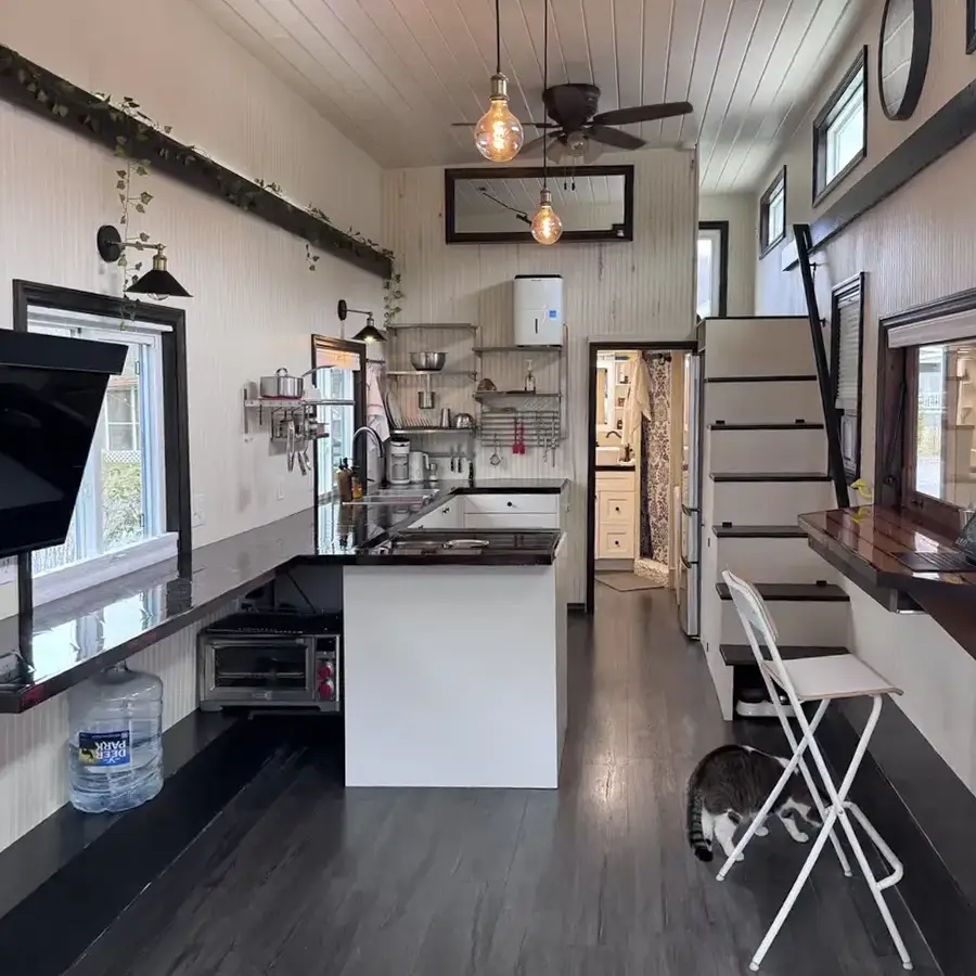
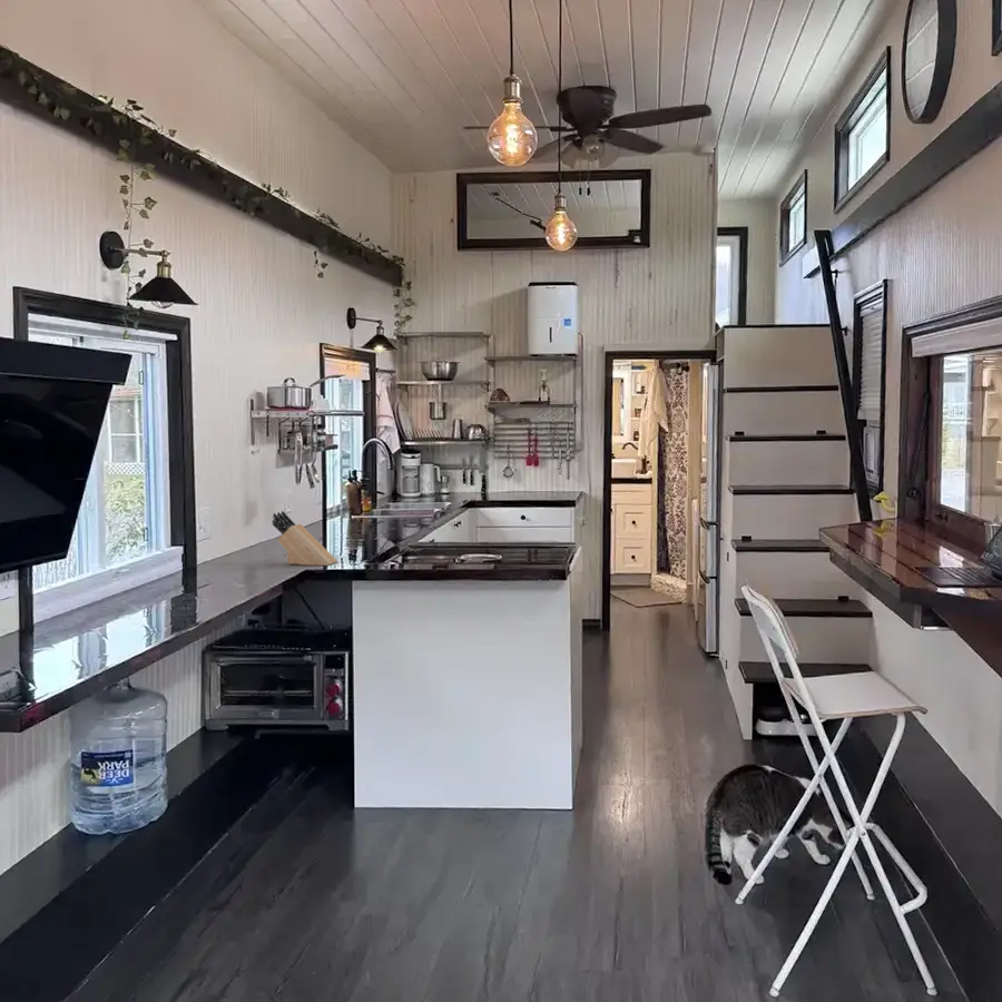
+ knife block (303, 538)
